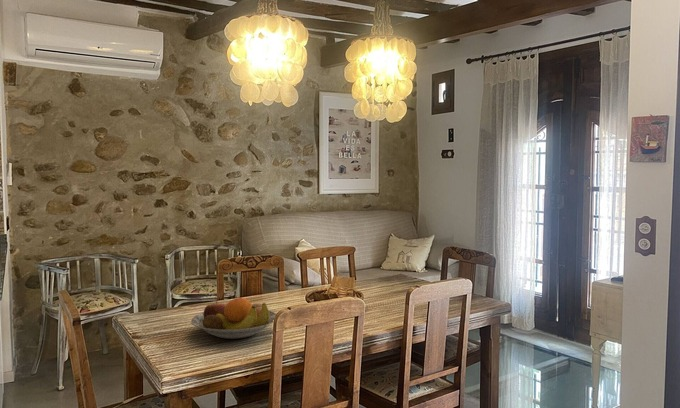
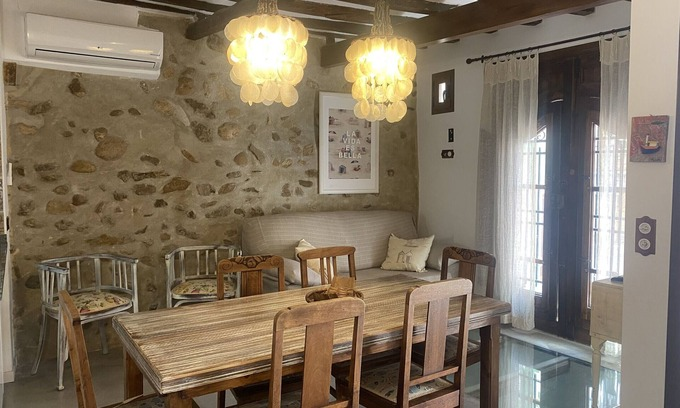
- fruit bowl (235, 314)
